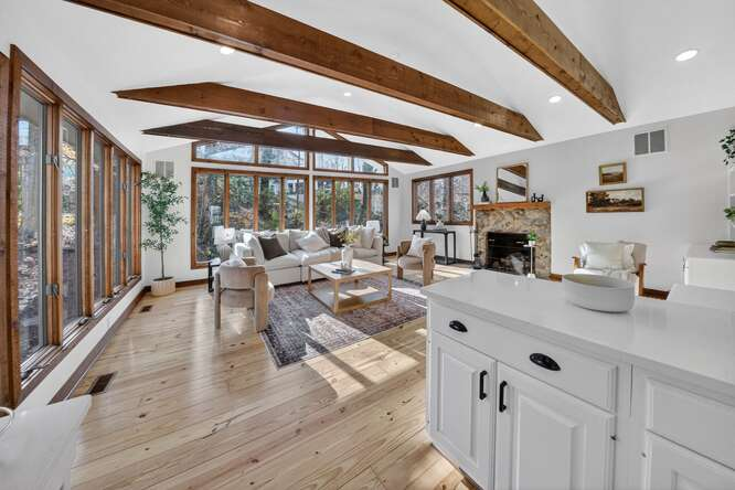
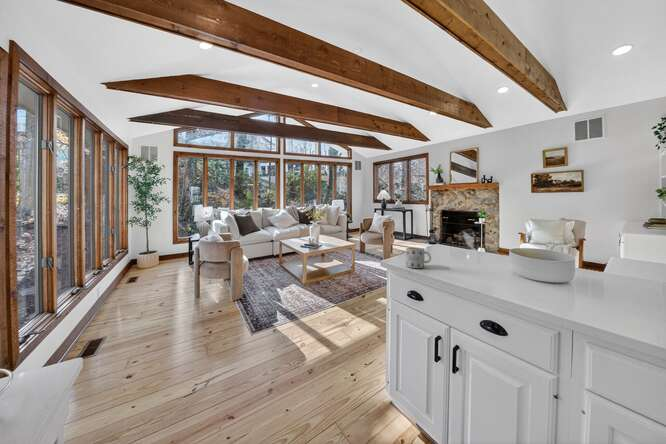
+ mug (418, 257)
